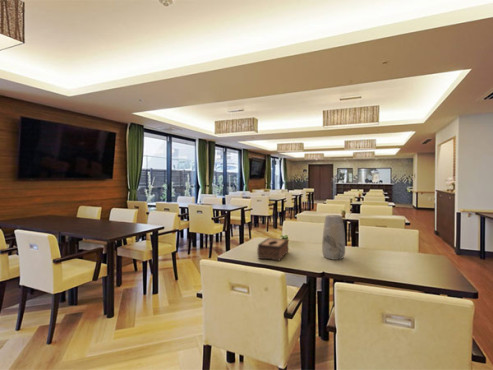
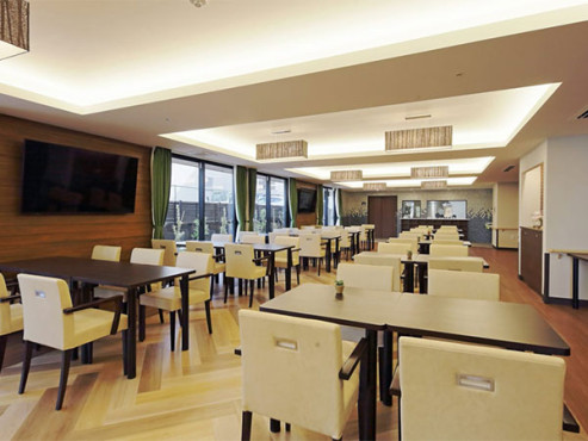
- vase (333, 236)
- tissue box (273, 248)
